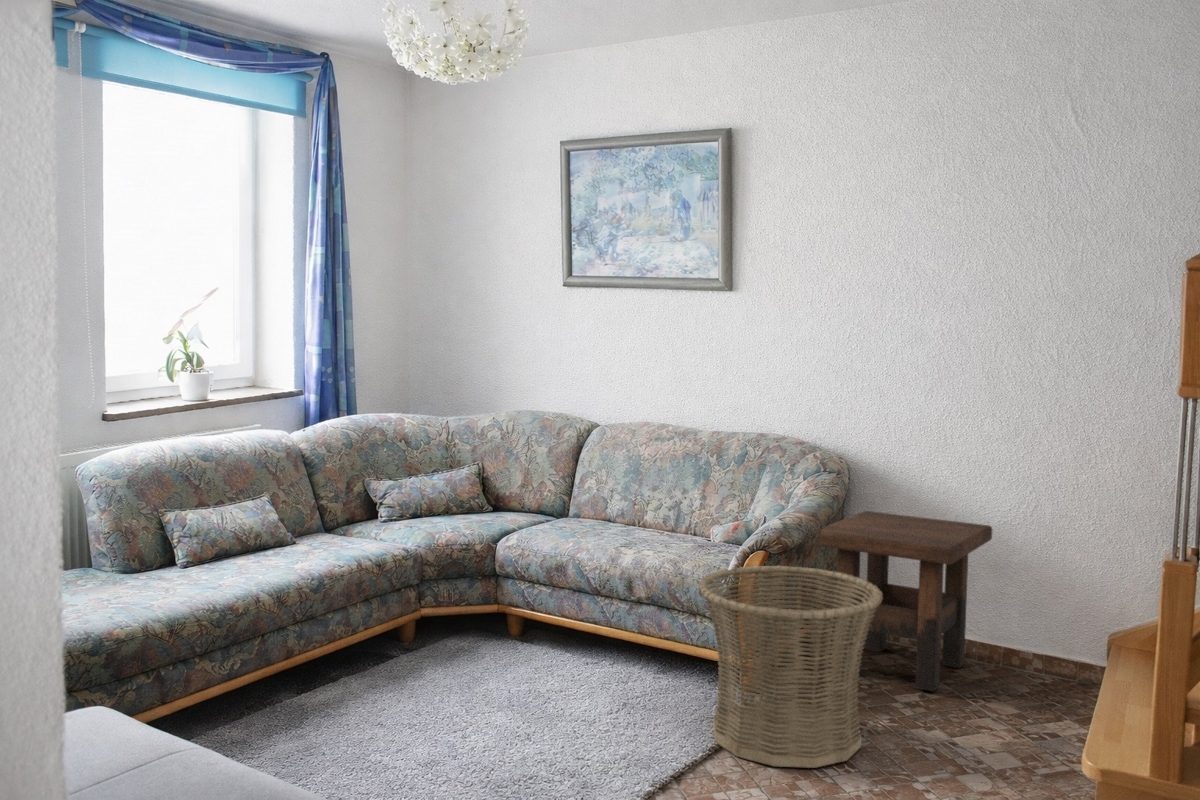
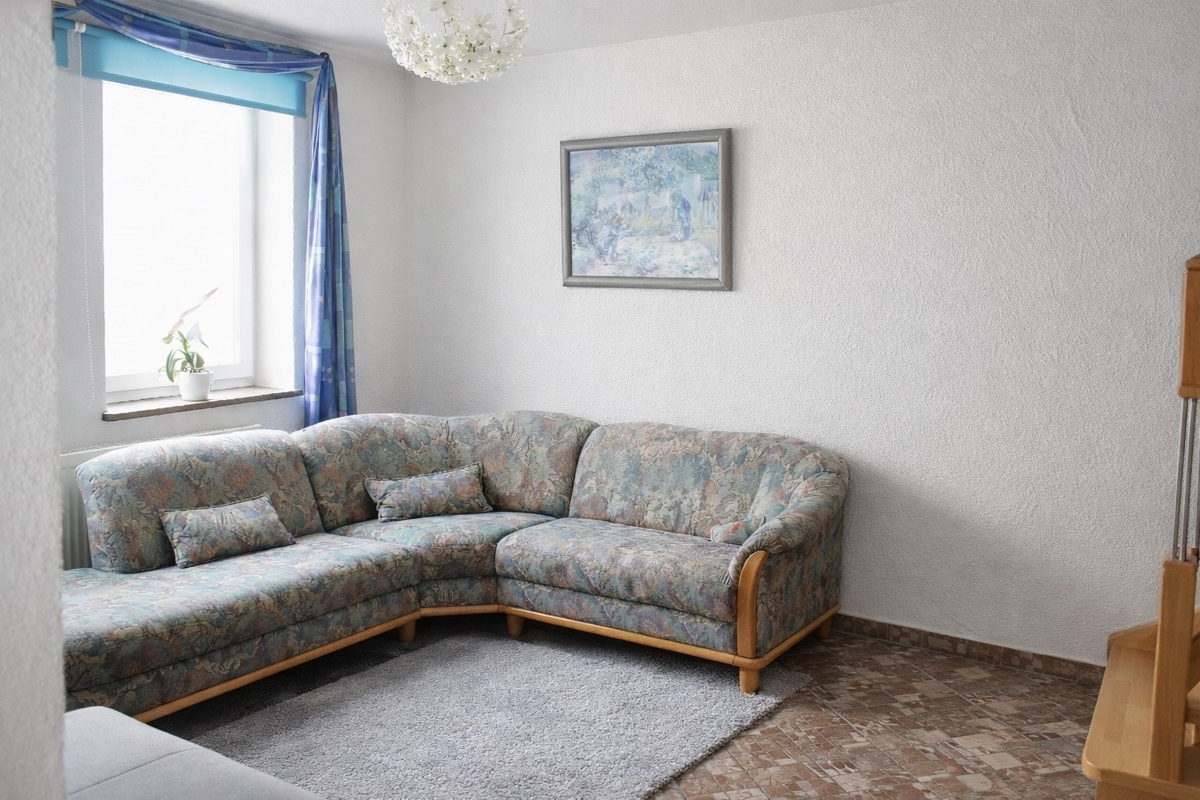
- side table (902, 598)
- basket (787, 661)
